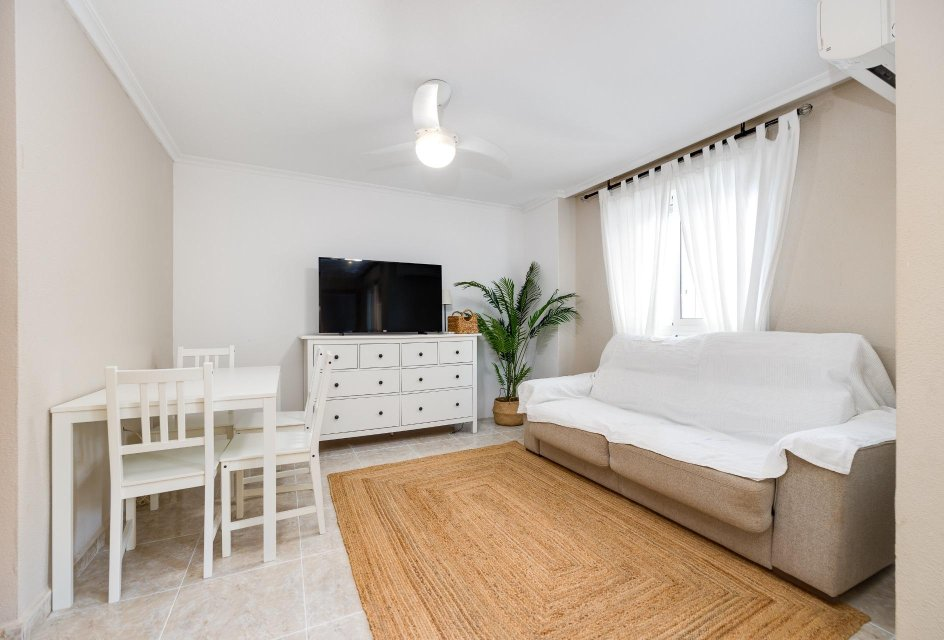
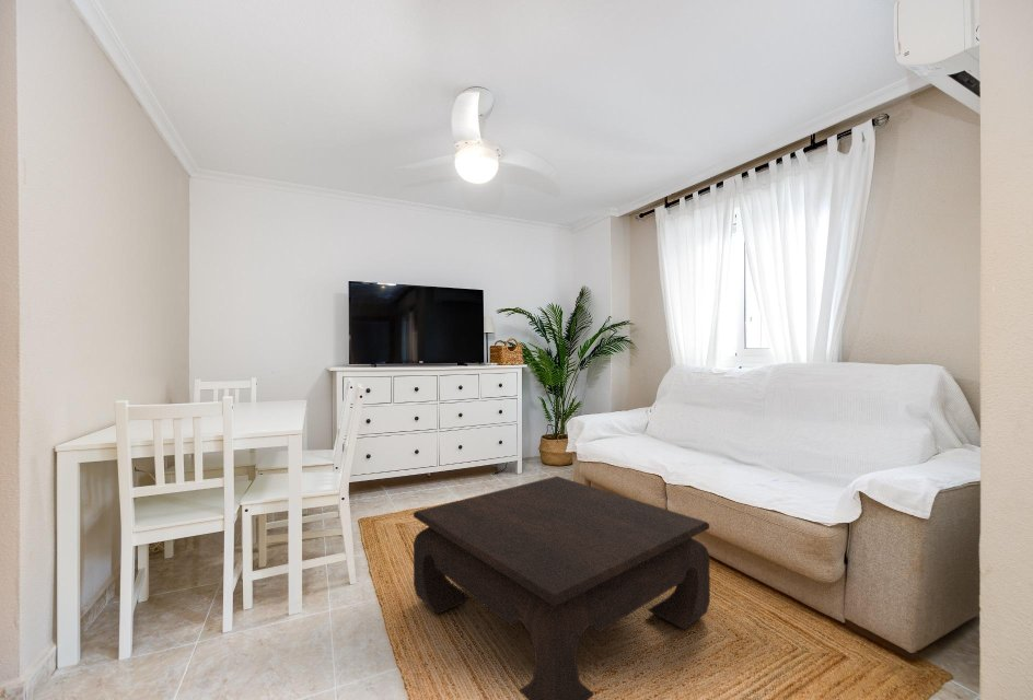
+ coffee table (556, 562)
